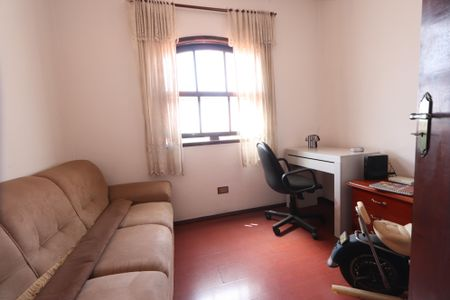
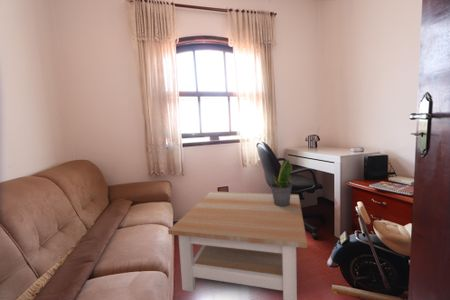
+ coffee table (245, 235)
+ potted plant (281, 181)
